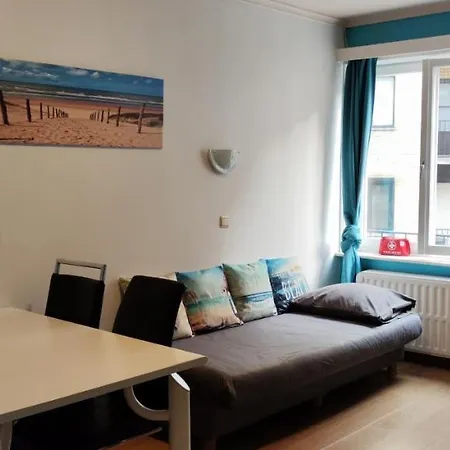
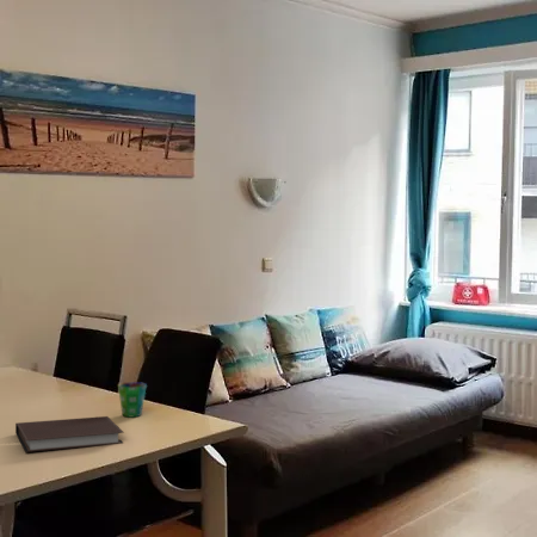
+ notebook (68, 432)
+ cup (130, 399)
